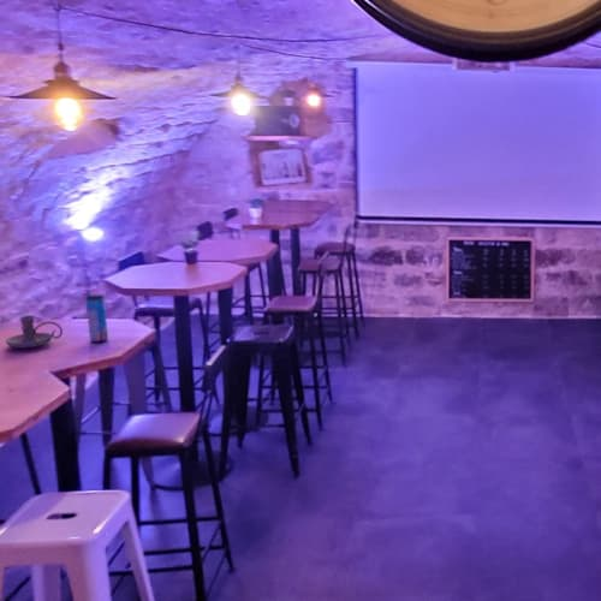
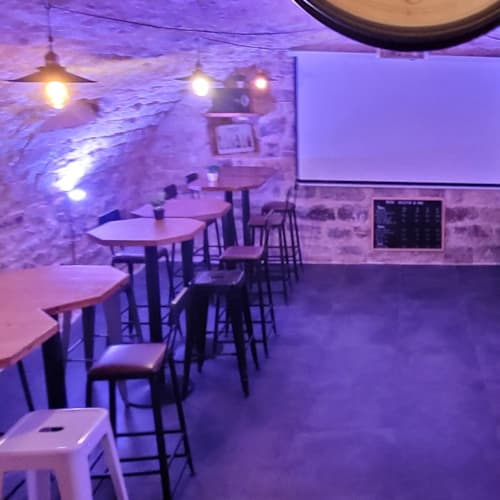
- beverage can (96, 319)
- candle holder (34, 331)
